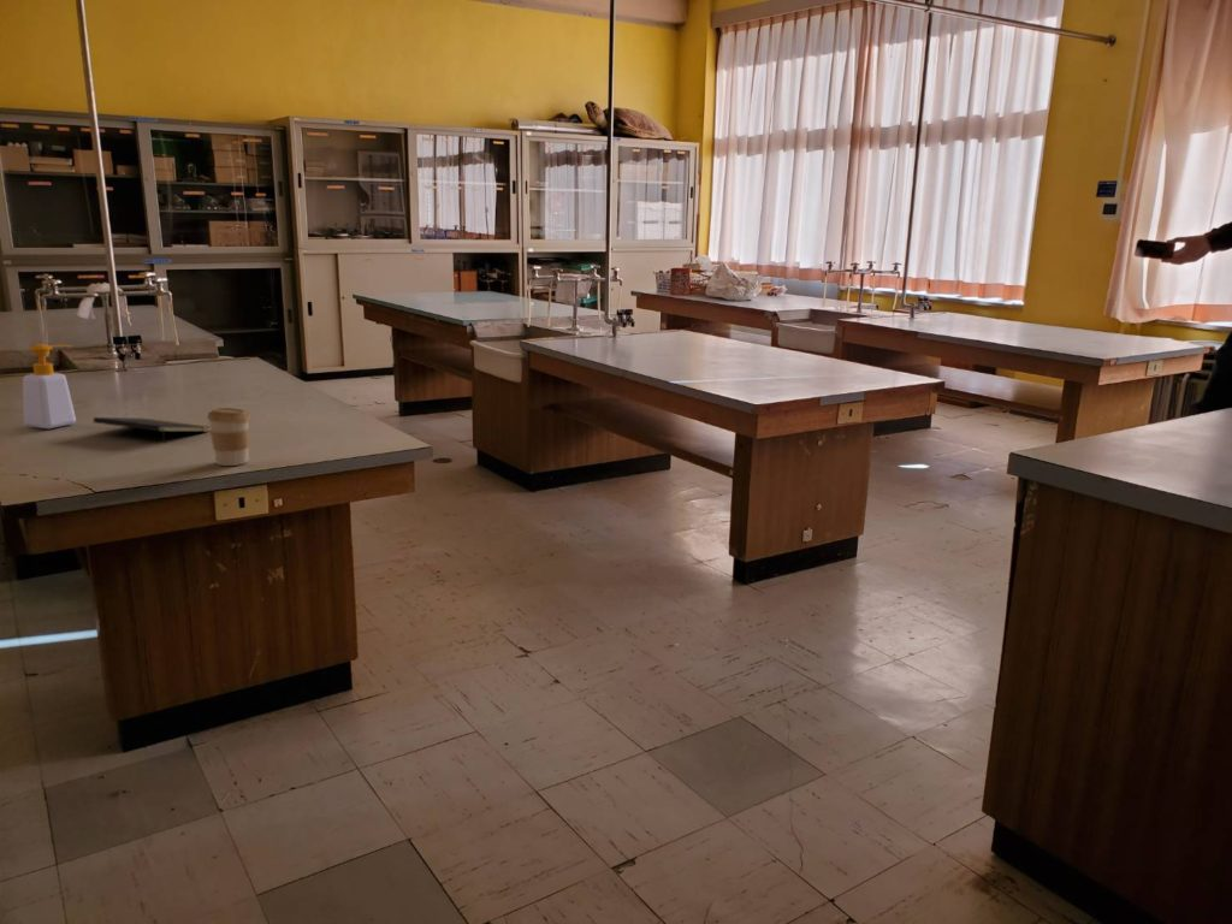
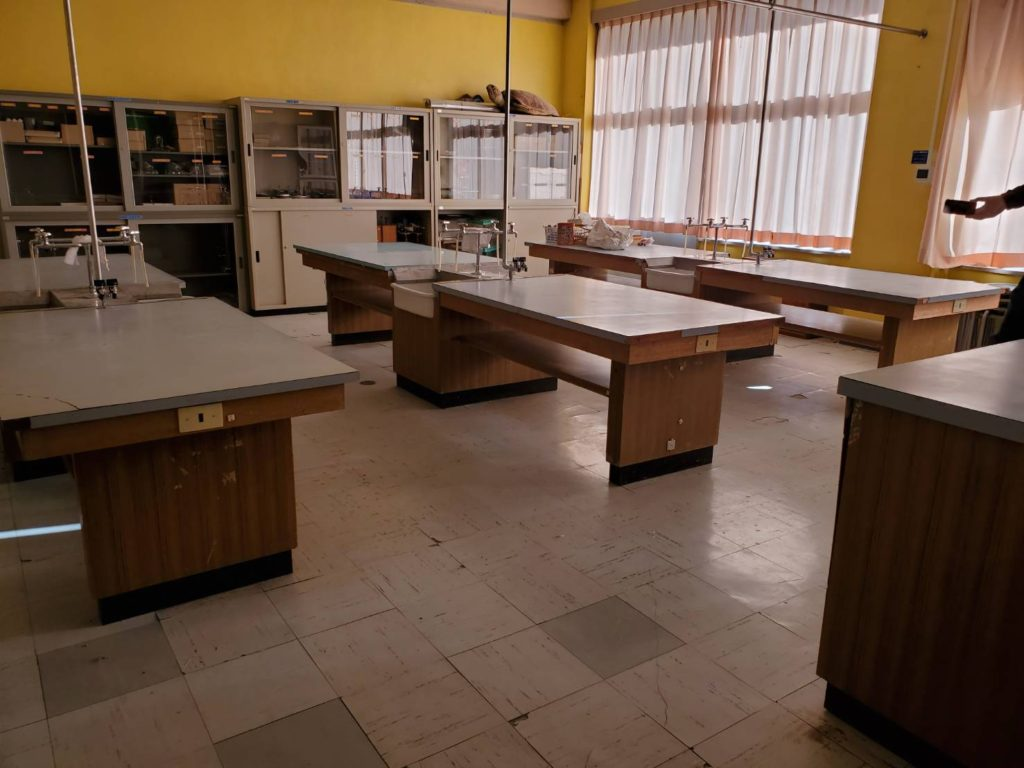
- notepad (152, 424)
- coffee cup (230, 434)
- soap bottle (52, 384)
